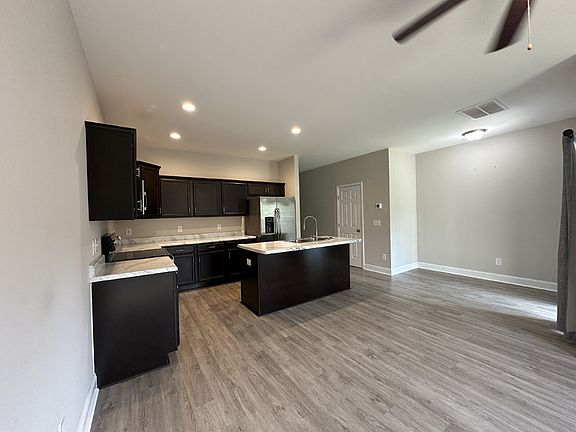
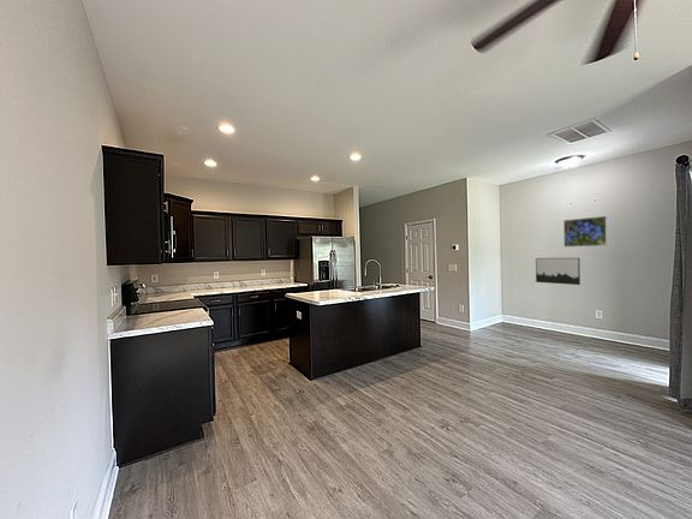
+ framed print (584, 232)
+ wall art (556, 270)
